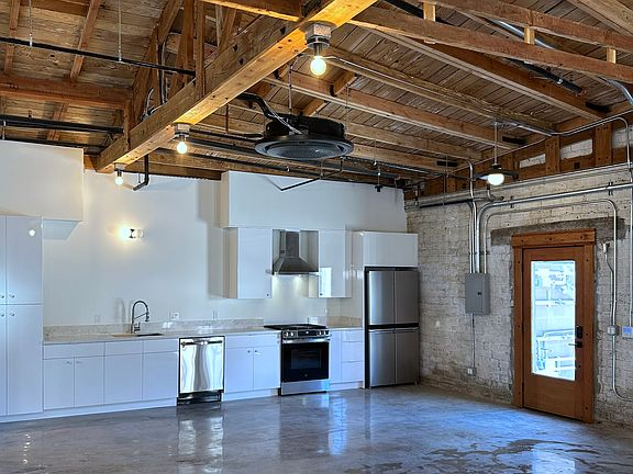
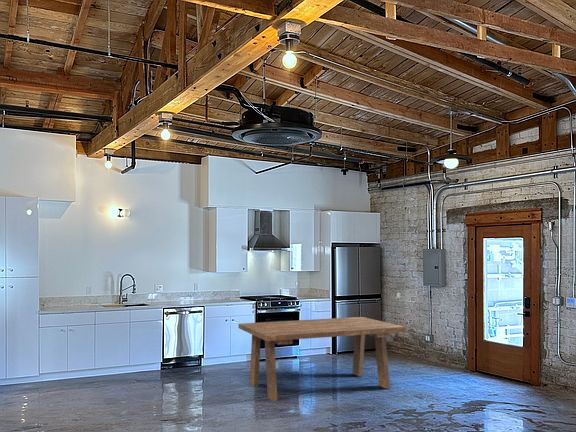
+ dining table (320, 337)
